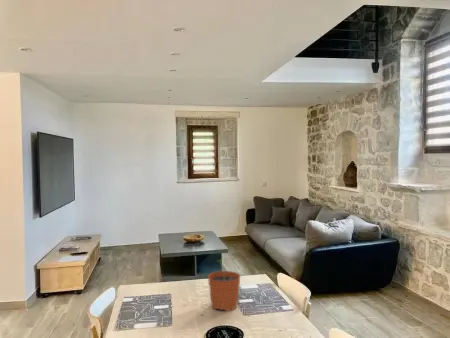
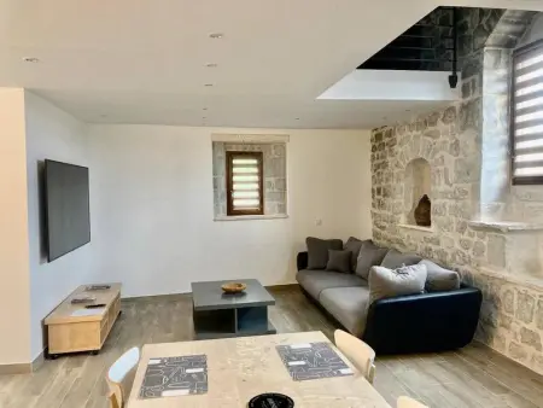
- plant pot (224, 283)
